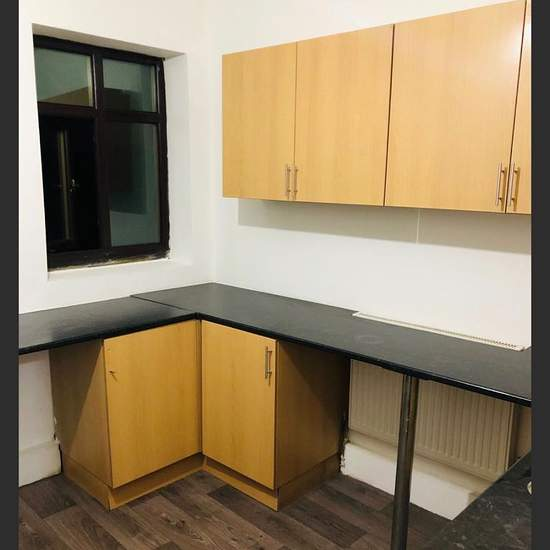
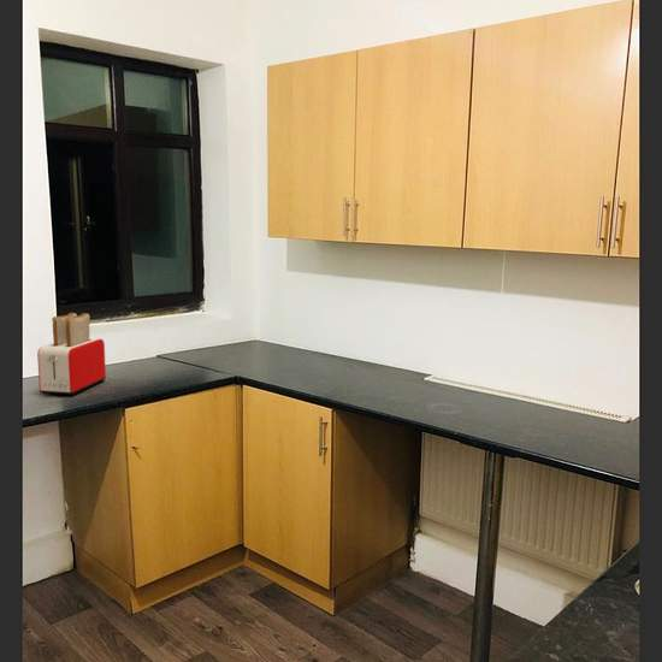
+ toaster (70, 351)
